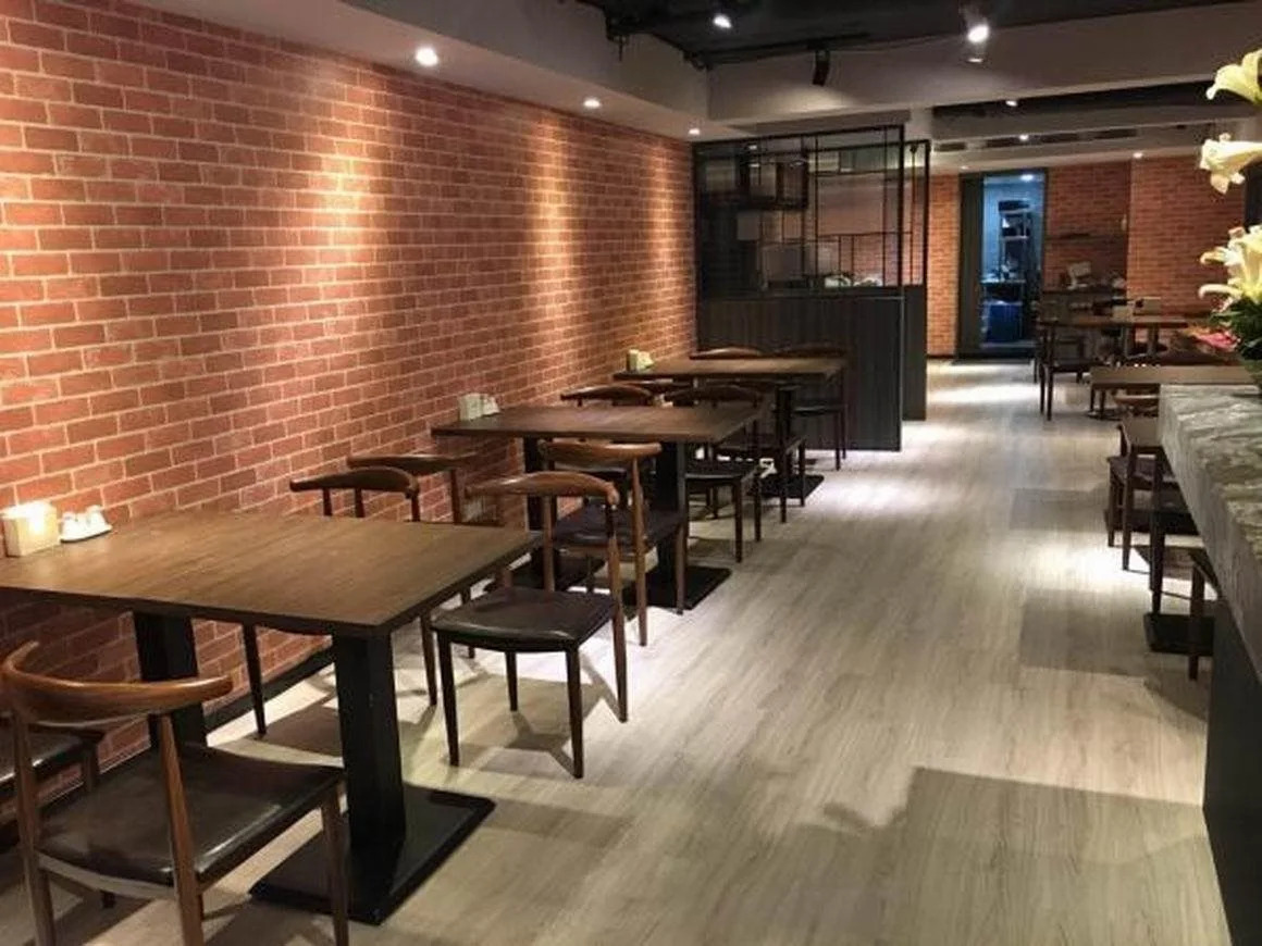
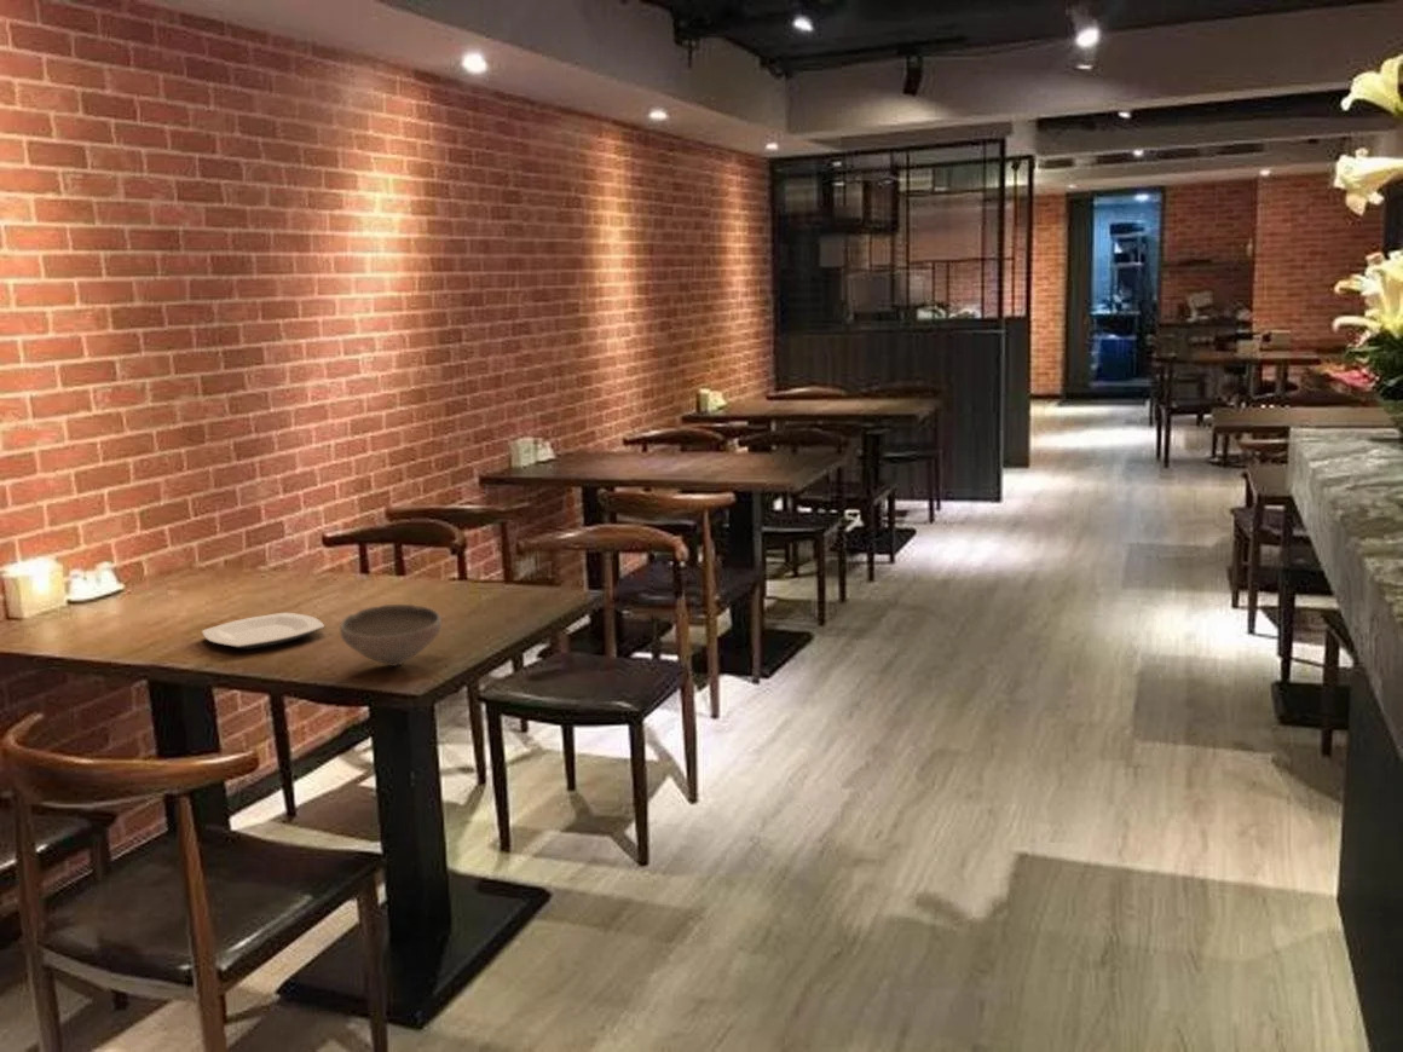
+ plate (264, 632)
+ bowl (392, 640)
